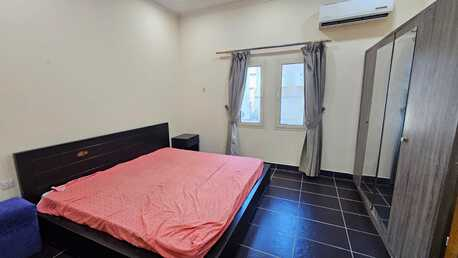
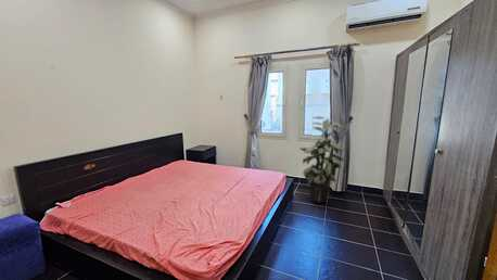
+ indoor plant (321, 158)
